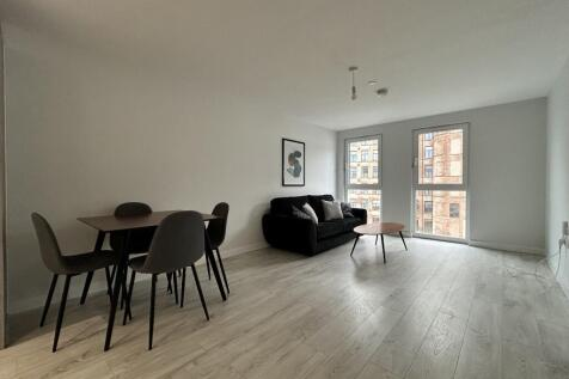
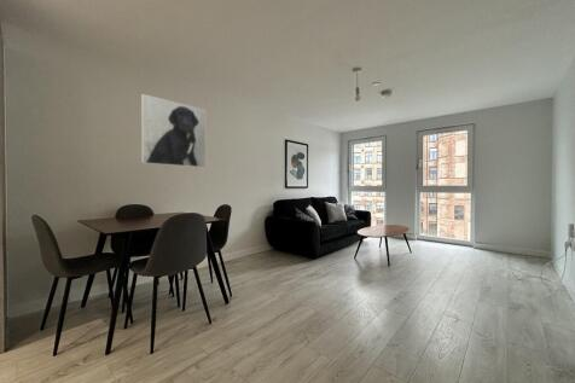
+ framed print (176, 134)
